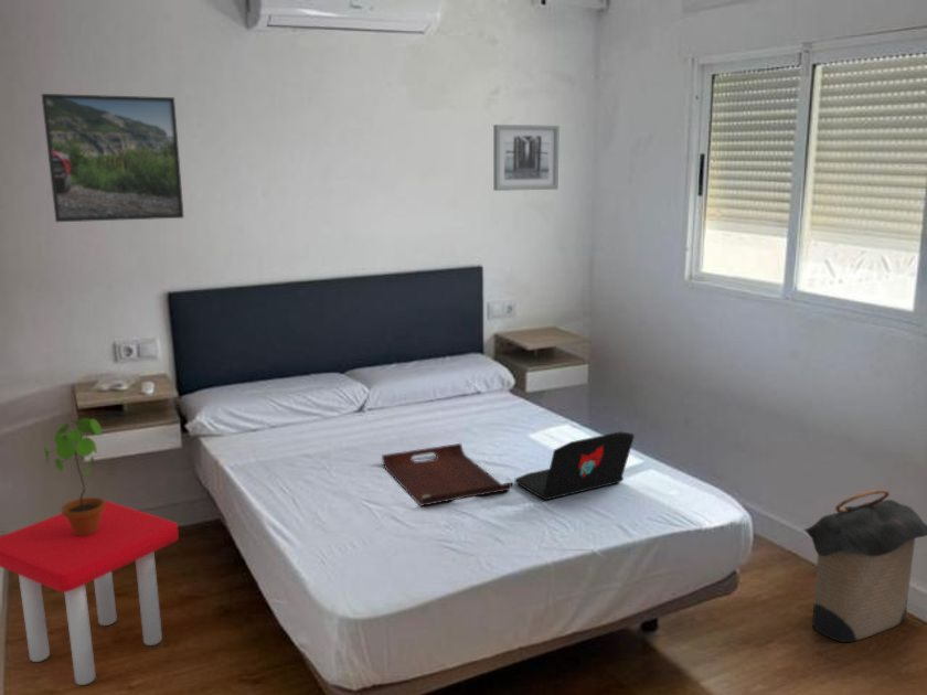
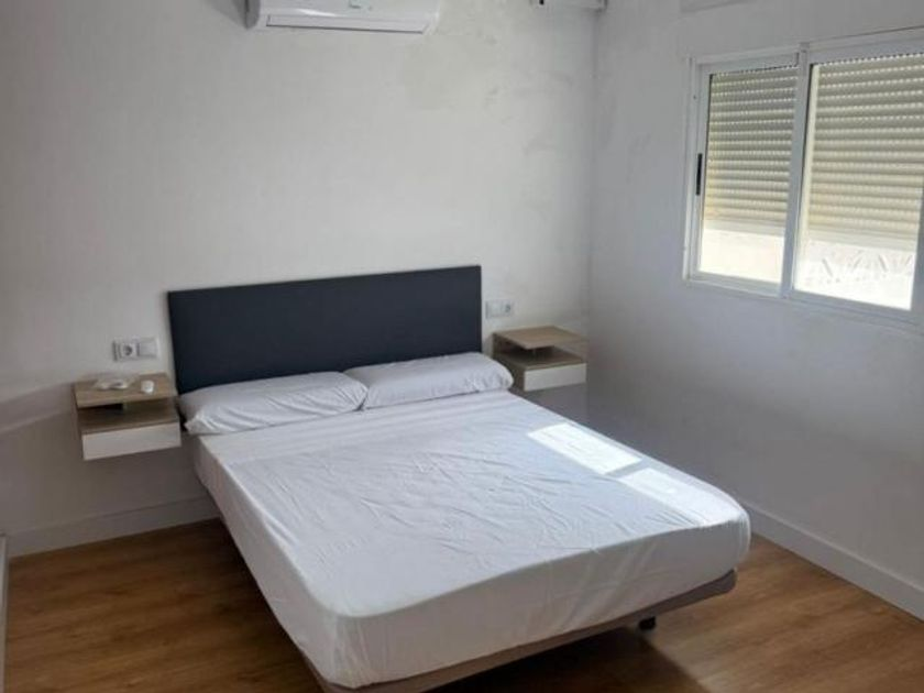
- laptop (572, 456)
- serving tray (444, 473)
- stool (85, 591)
- laundry hamper (864, 550)
- potted plant (79, 474)
- wall art (526, 158)
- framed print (116, 158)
